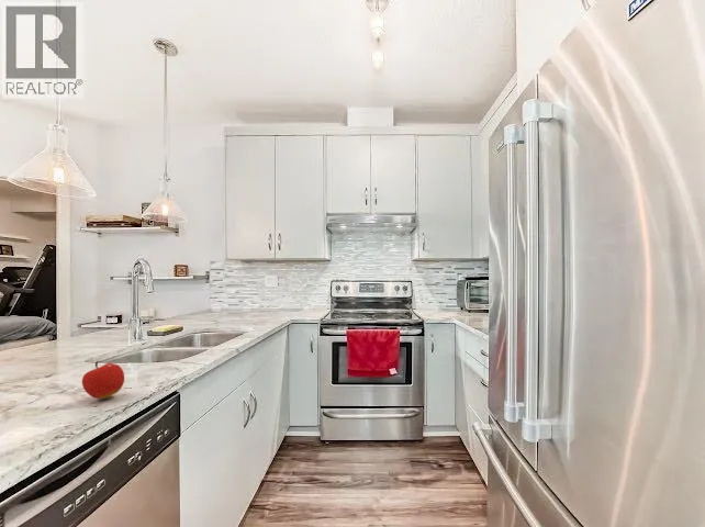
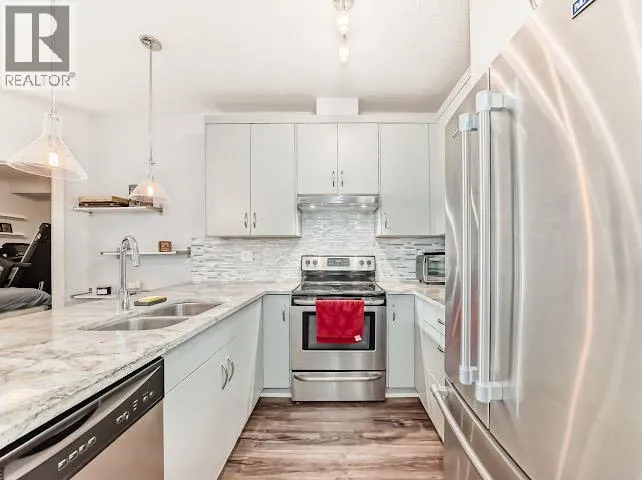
- fruit (103, 379)
